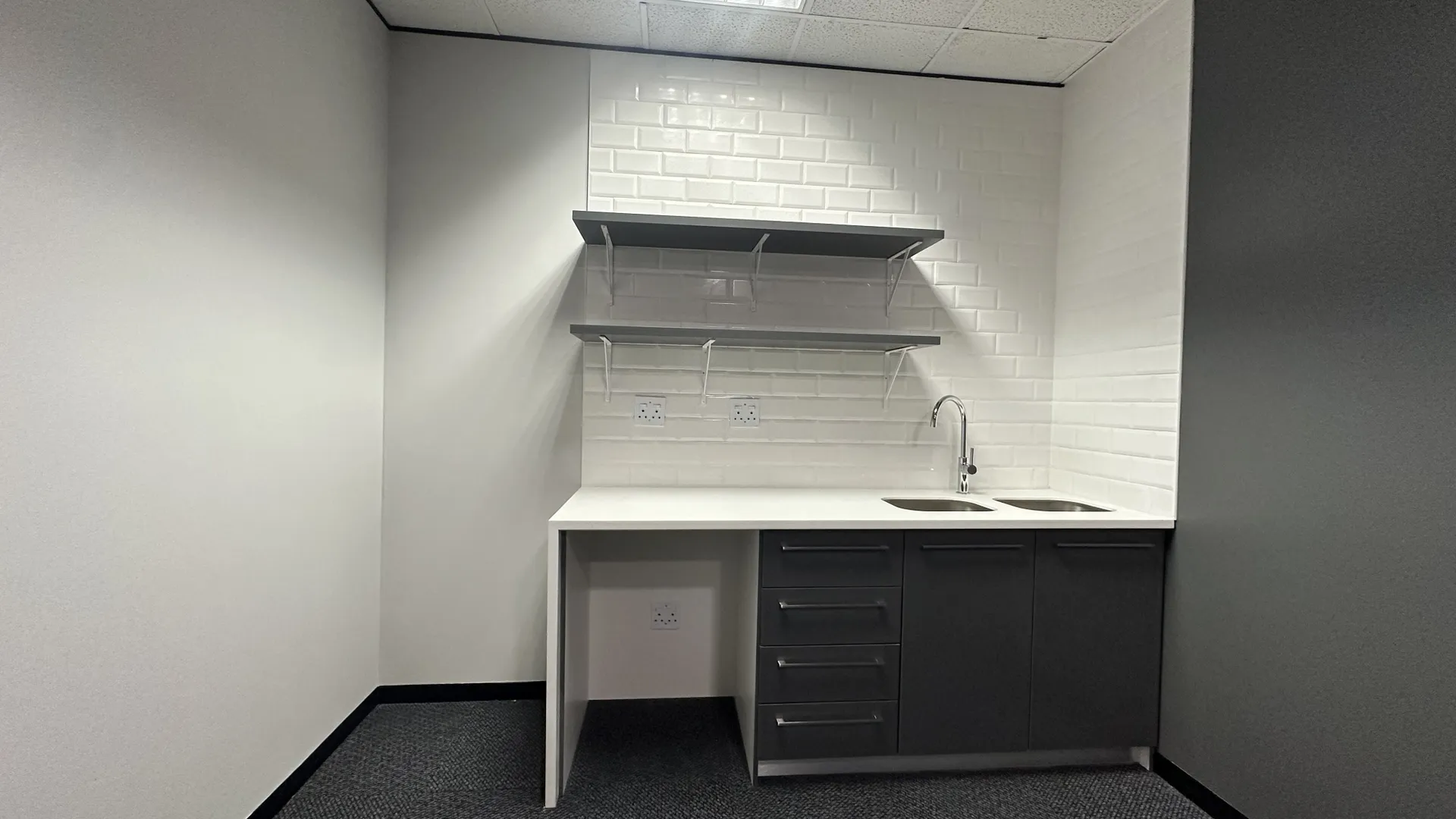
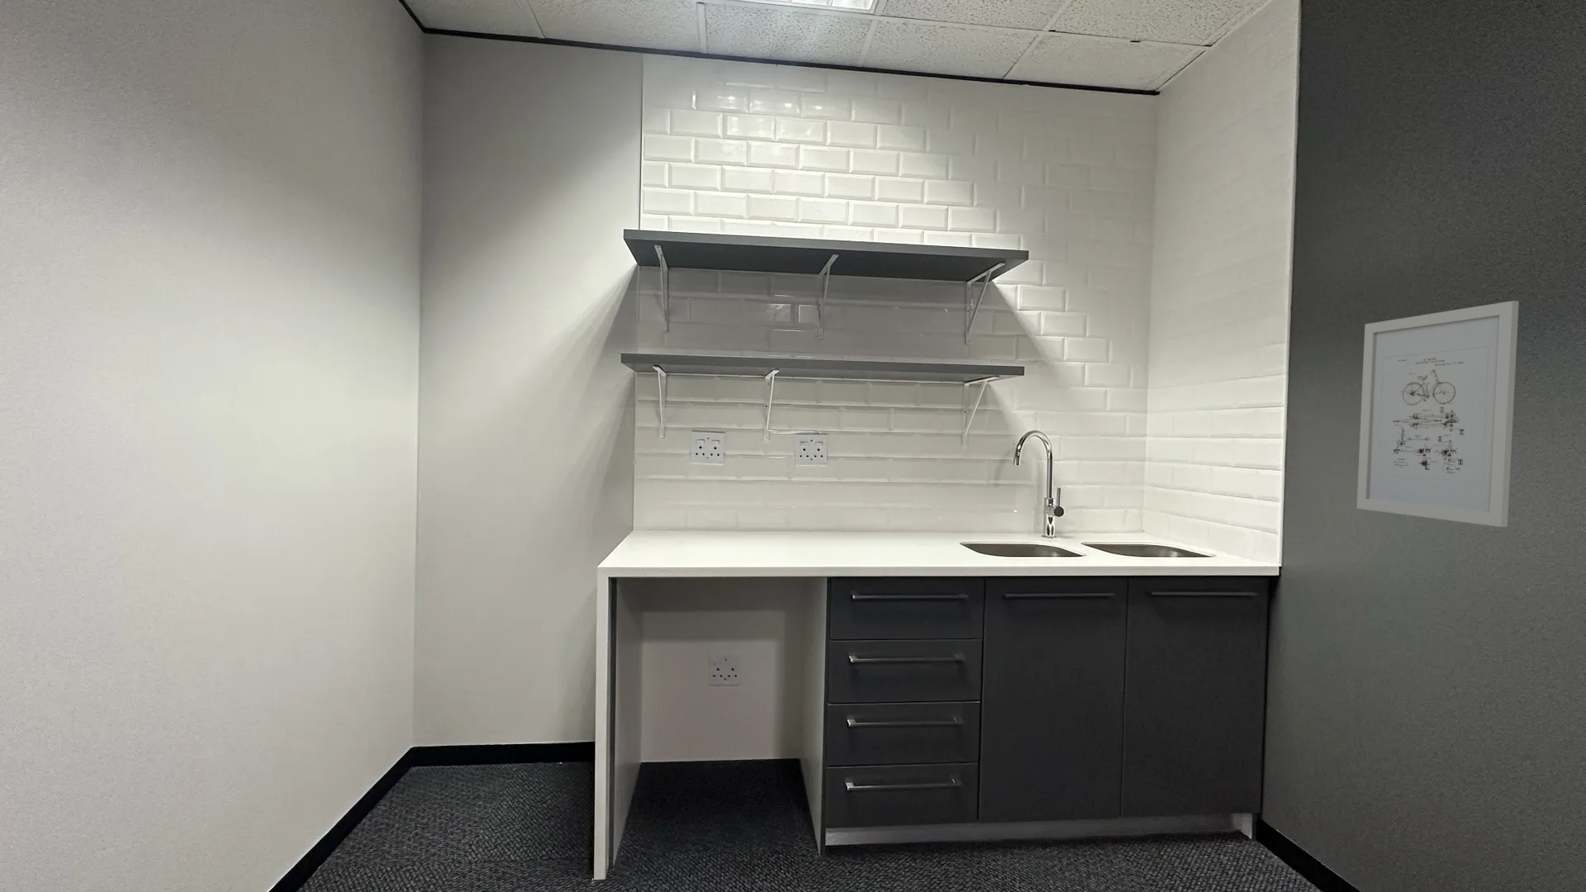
+ wall art (1429, 415)
